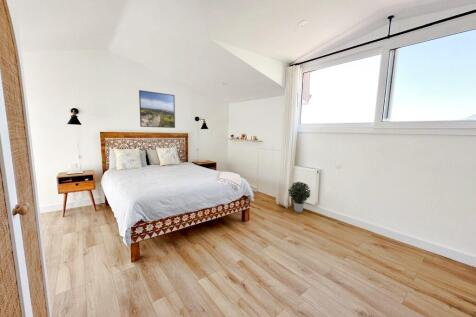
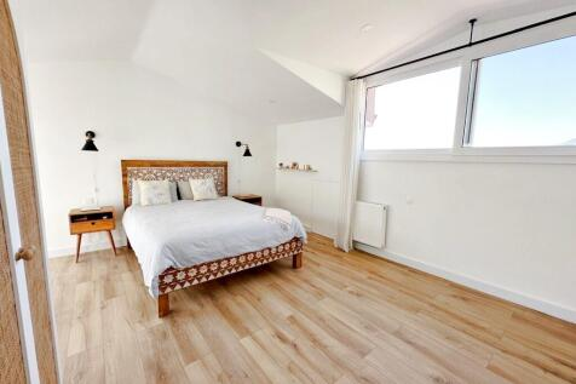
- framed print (158, 110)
- potted plant (299, 196)
